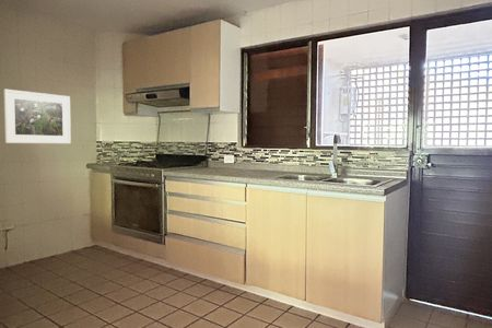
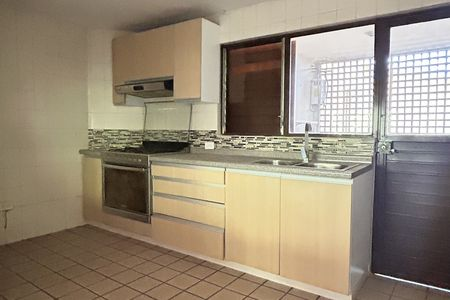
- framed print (39, 118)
